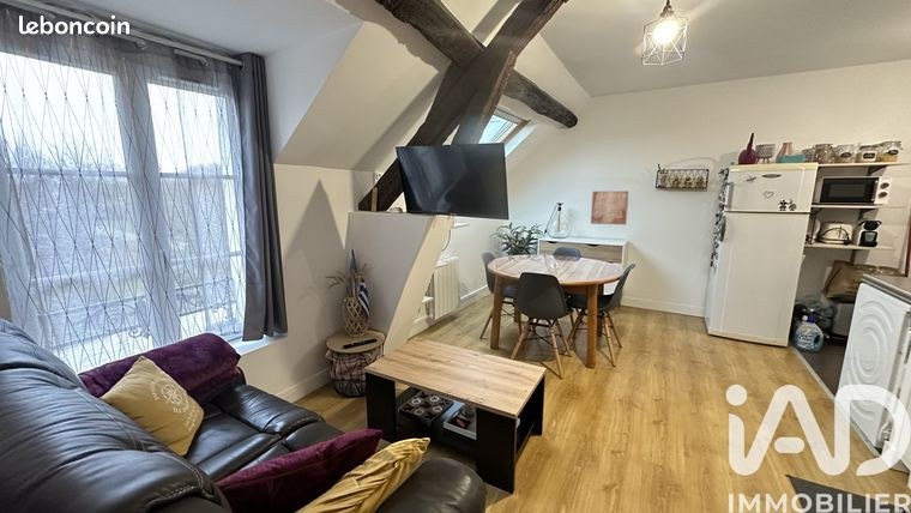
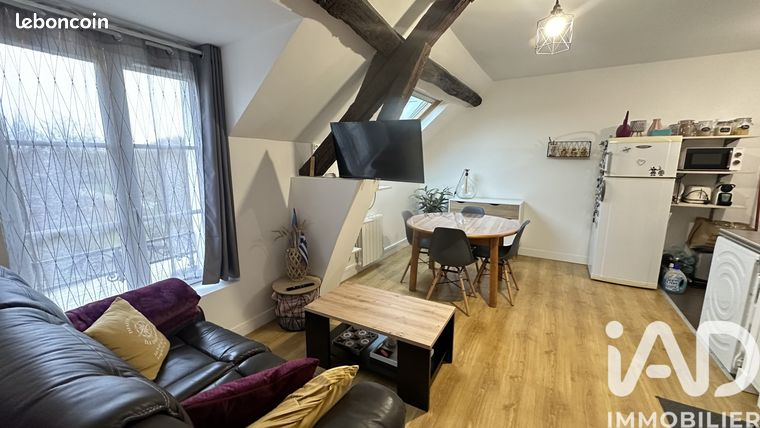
- wall art (609, 207)
